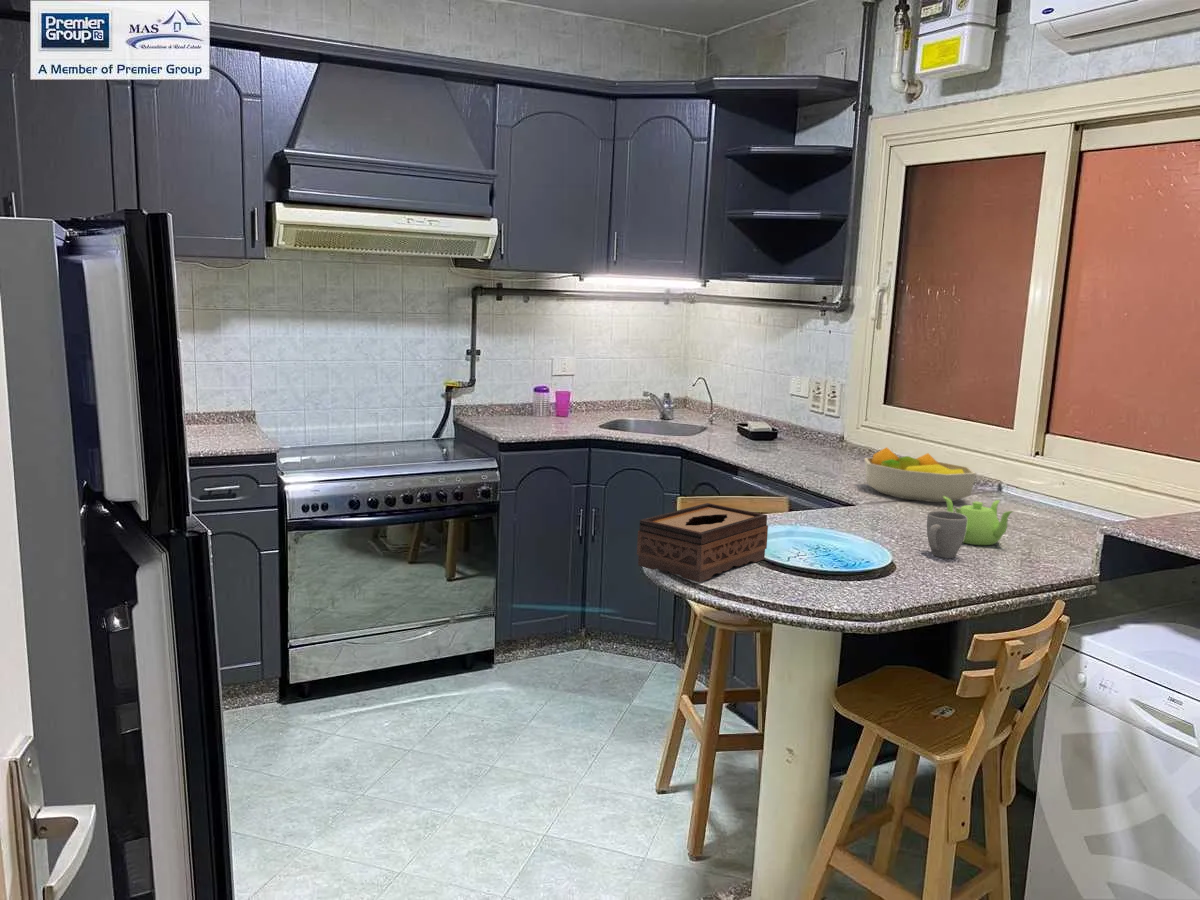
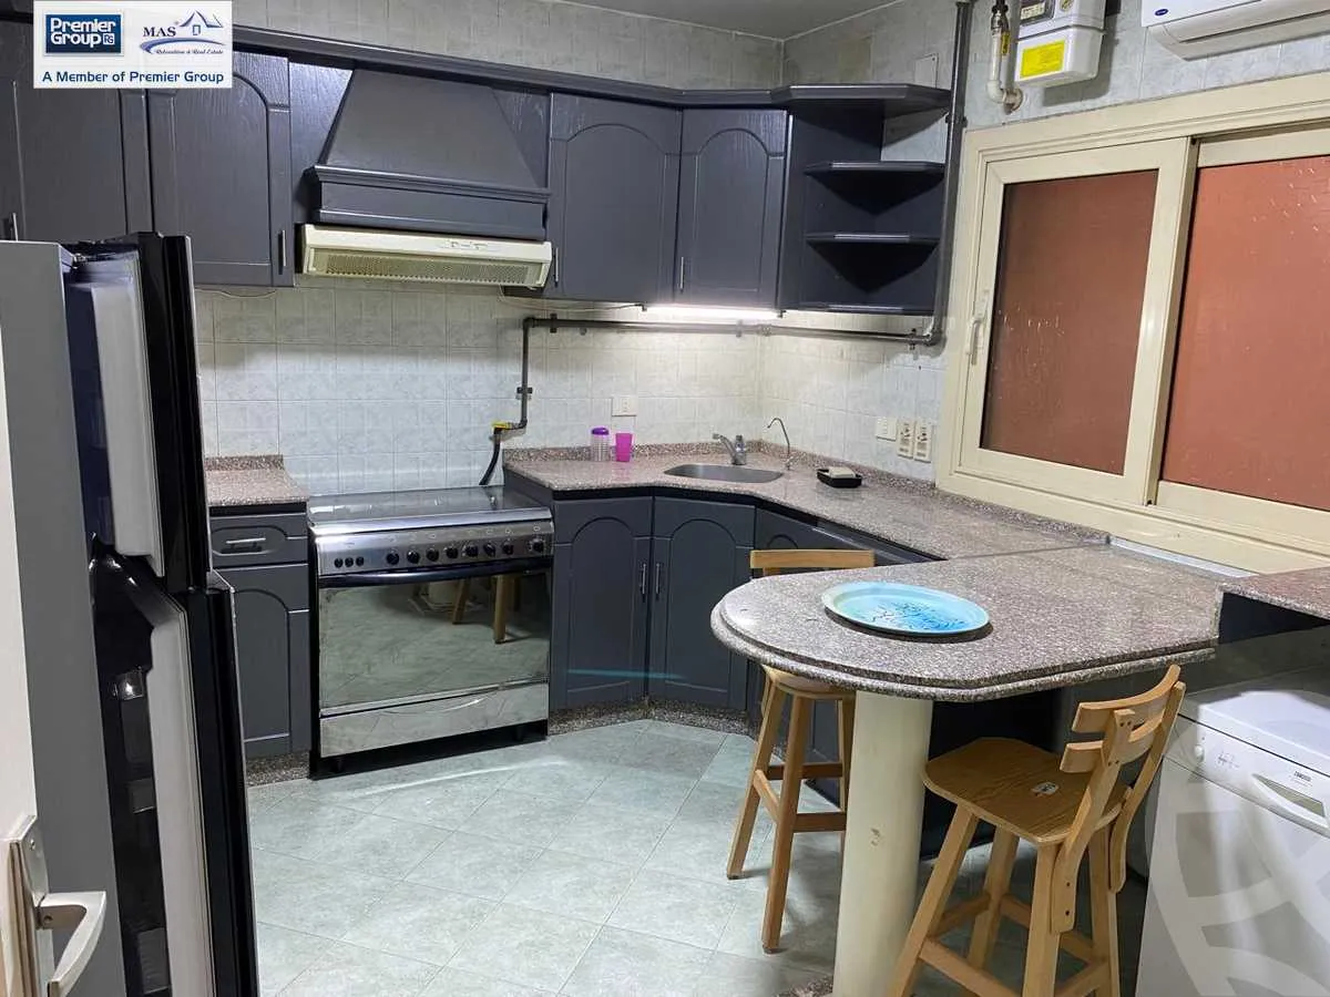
- mug (942, 536)
- teapot (976, 520)
- tissue box (703, 539)
- fruit bowl (917, 473)
